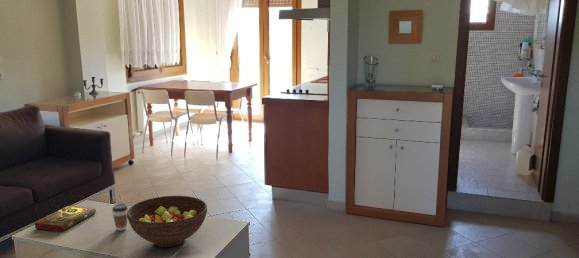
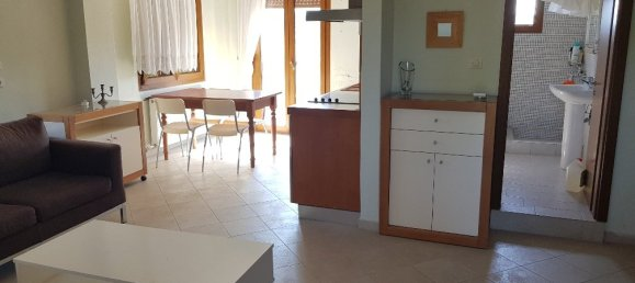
- fruit bowl (168, 225)
- coffee cup (120, 217)
- book (66, 218)
